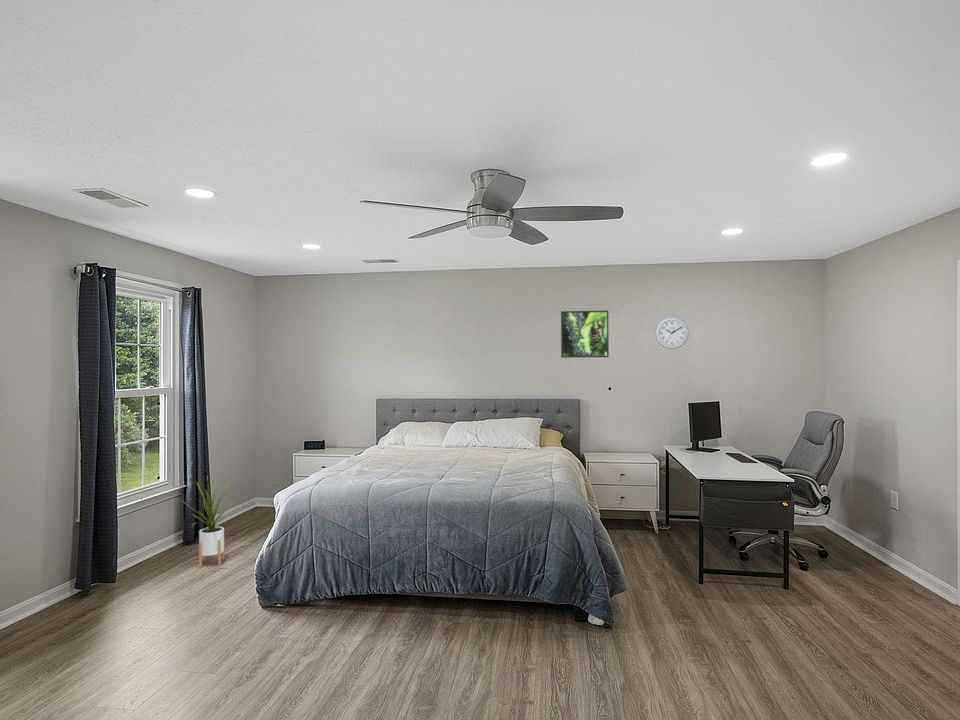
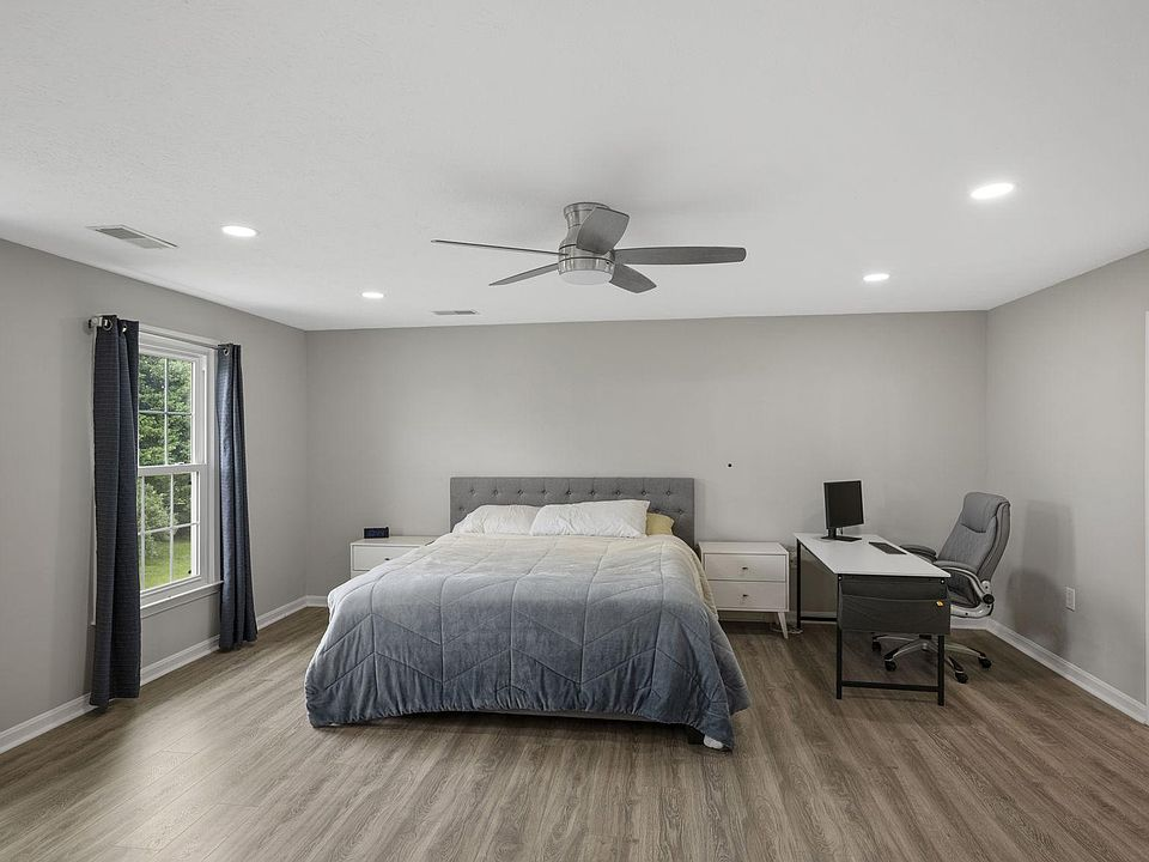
- house plant (213, 519)
- wall clock (672, 333)
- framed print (584, 334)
